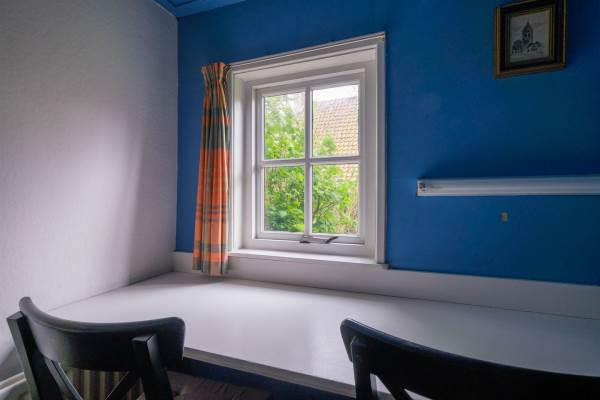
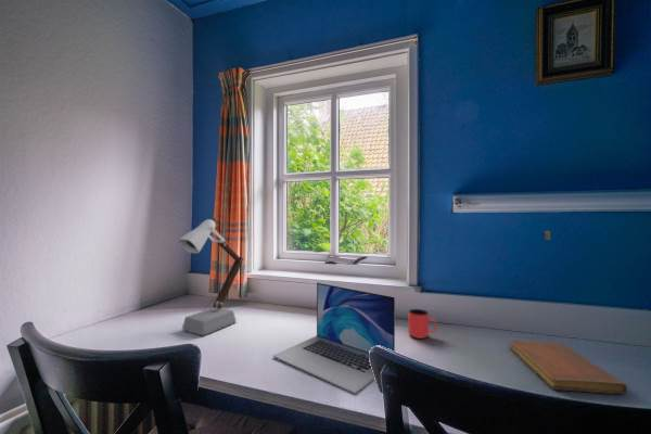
+ cup (422, 323)
+ notebook (559, 362)
+ laptop (332, 327)
+ desk lamp (227, 276)
